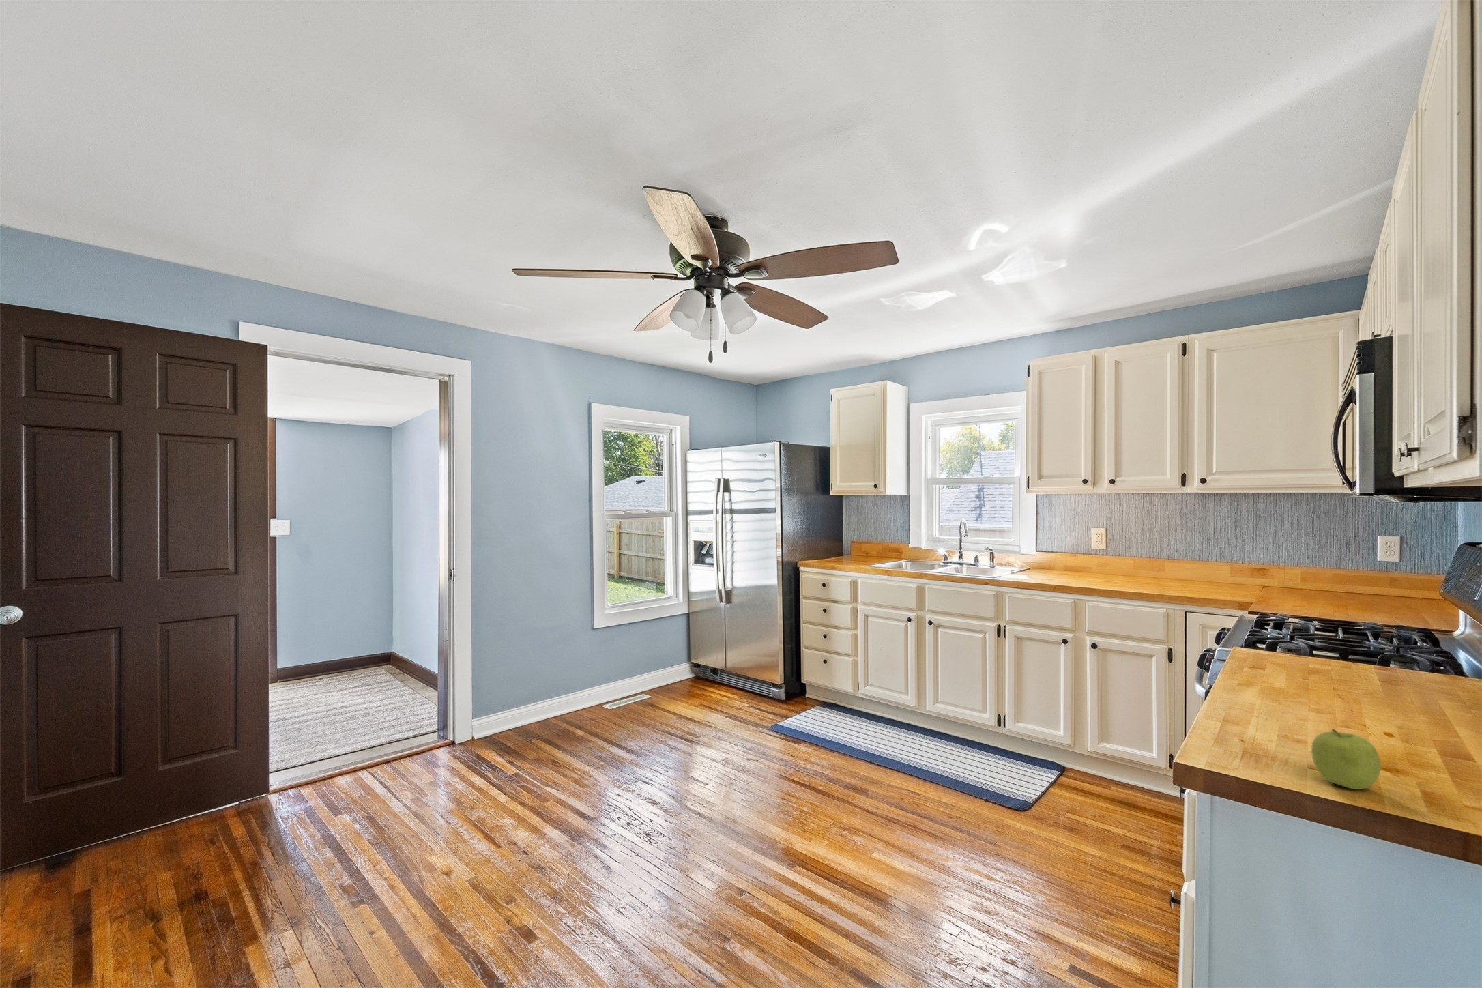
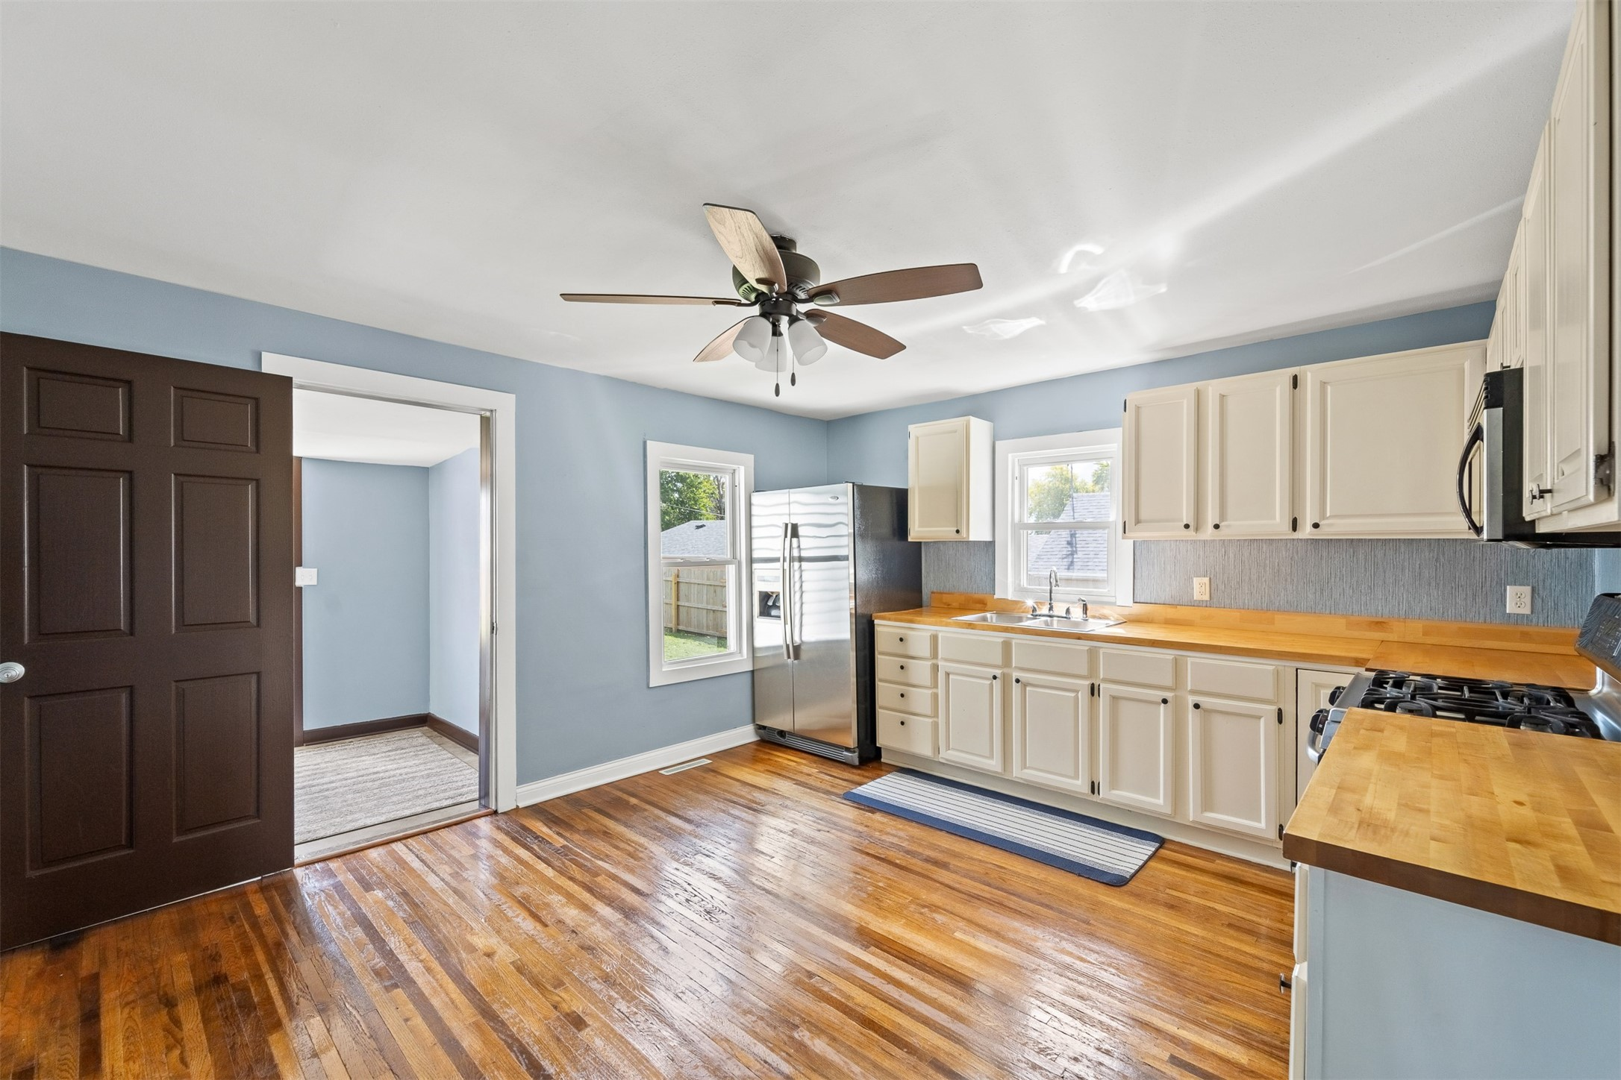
- fruit (1345, 756)
